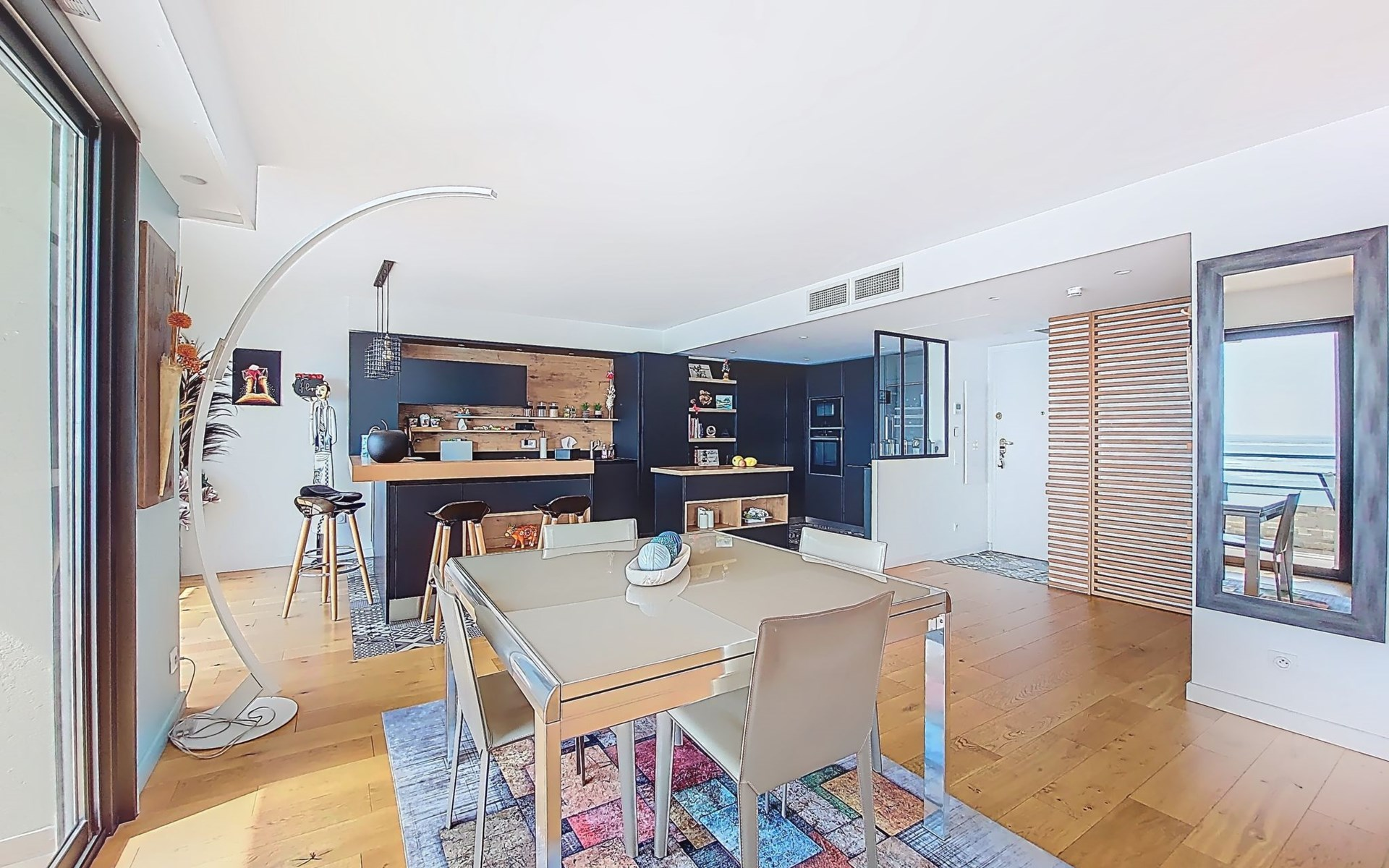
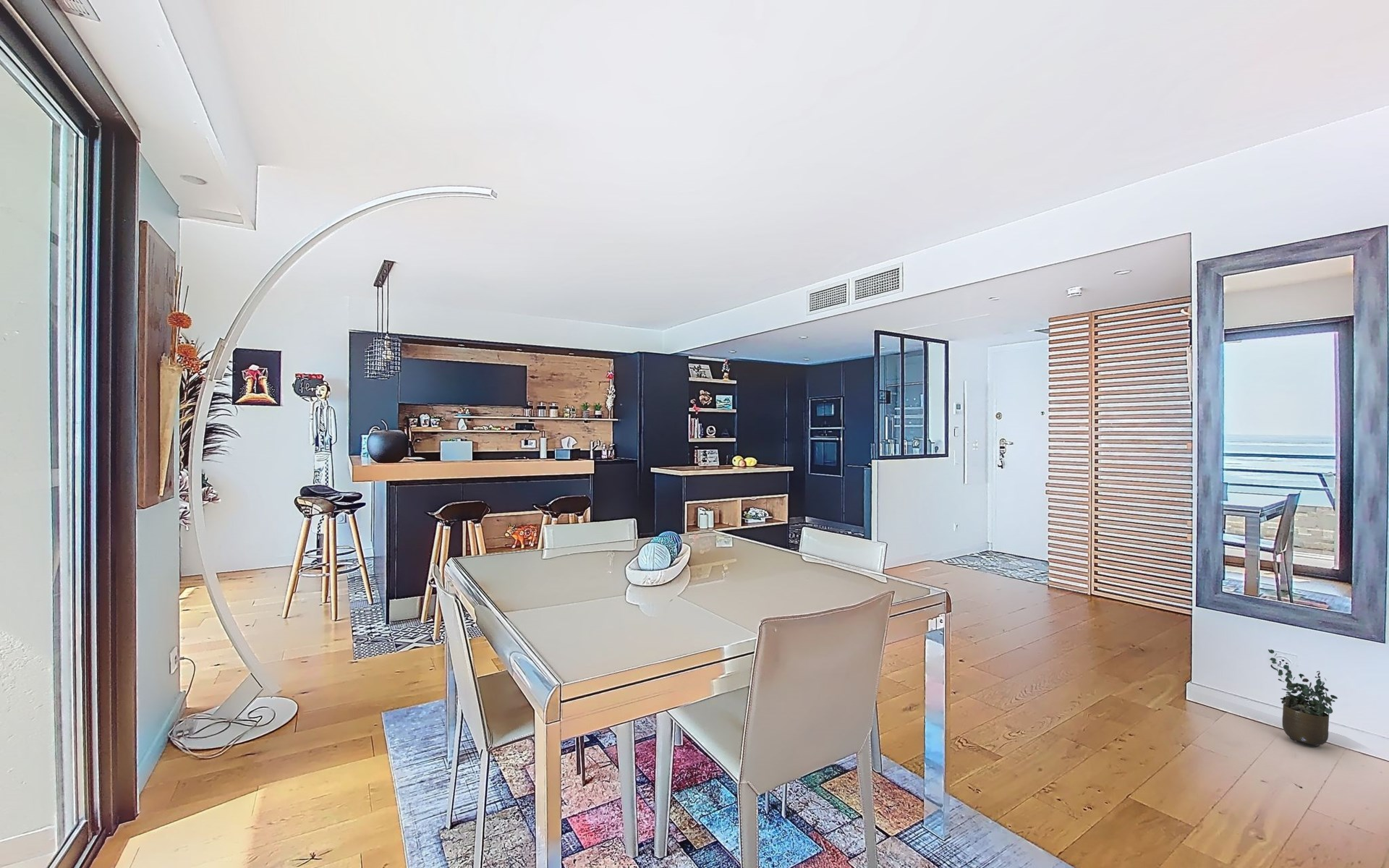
+ potted plant (1302, 699)
